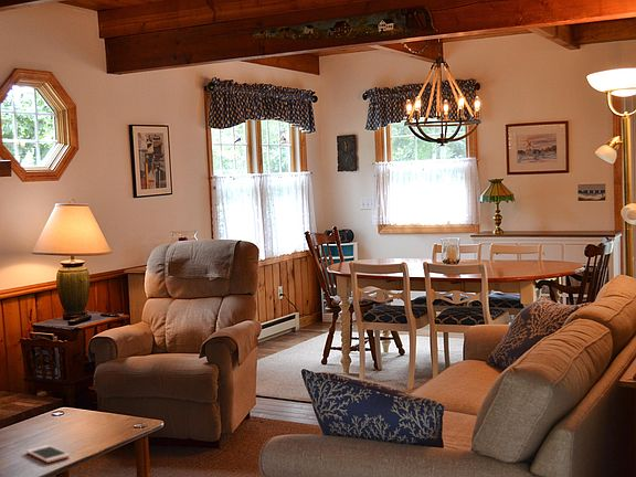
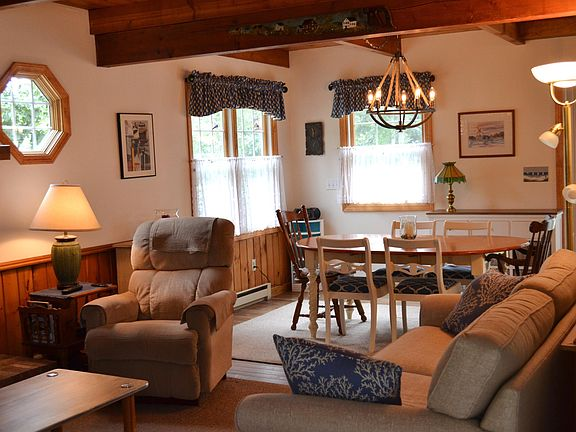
- cell phone (47, 453)
